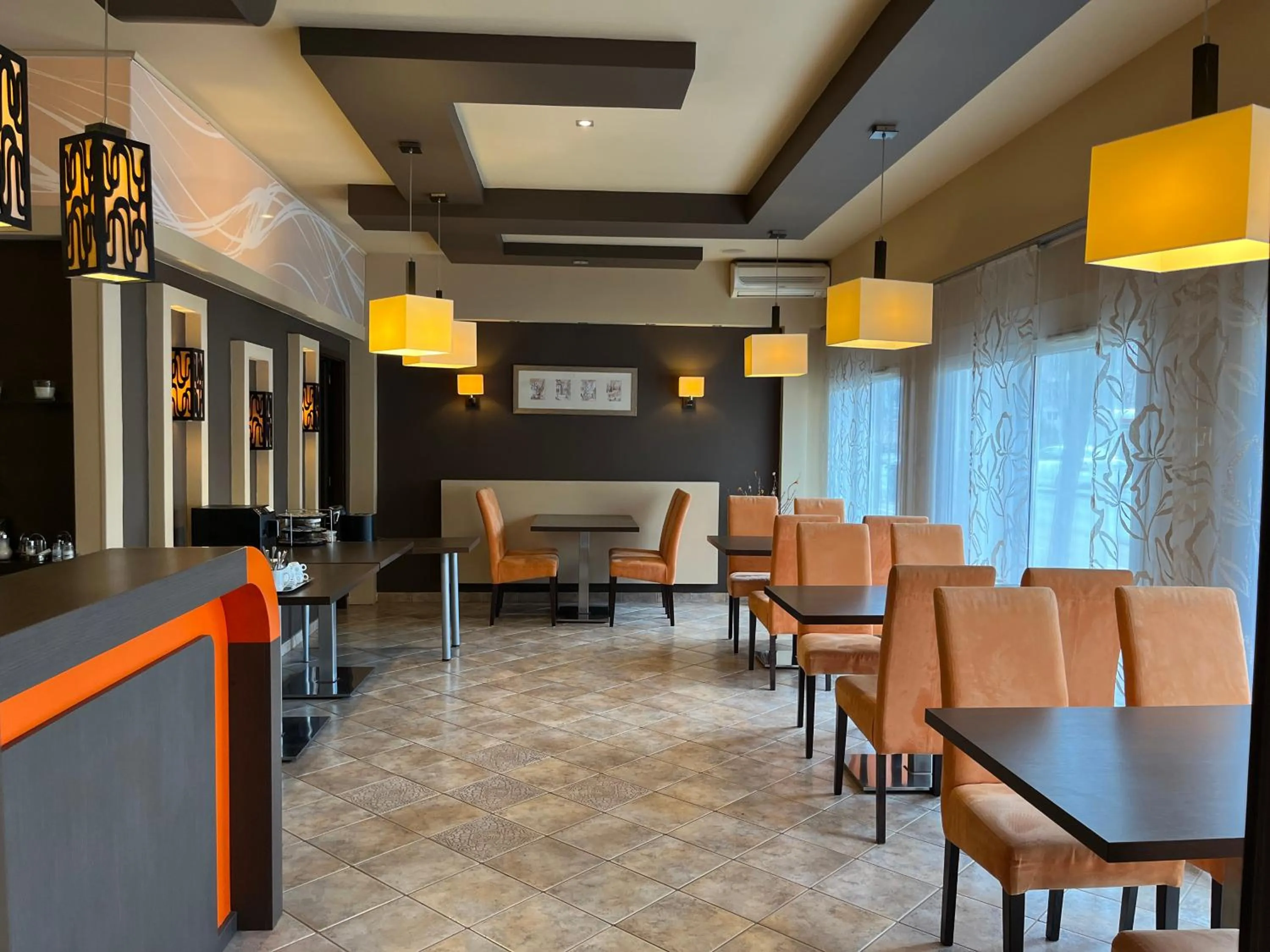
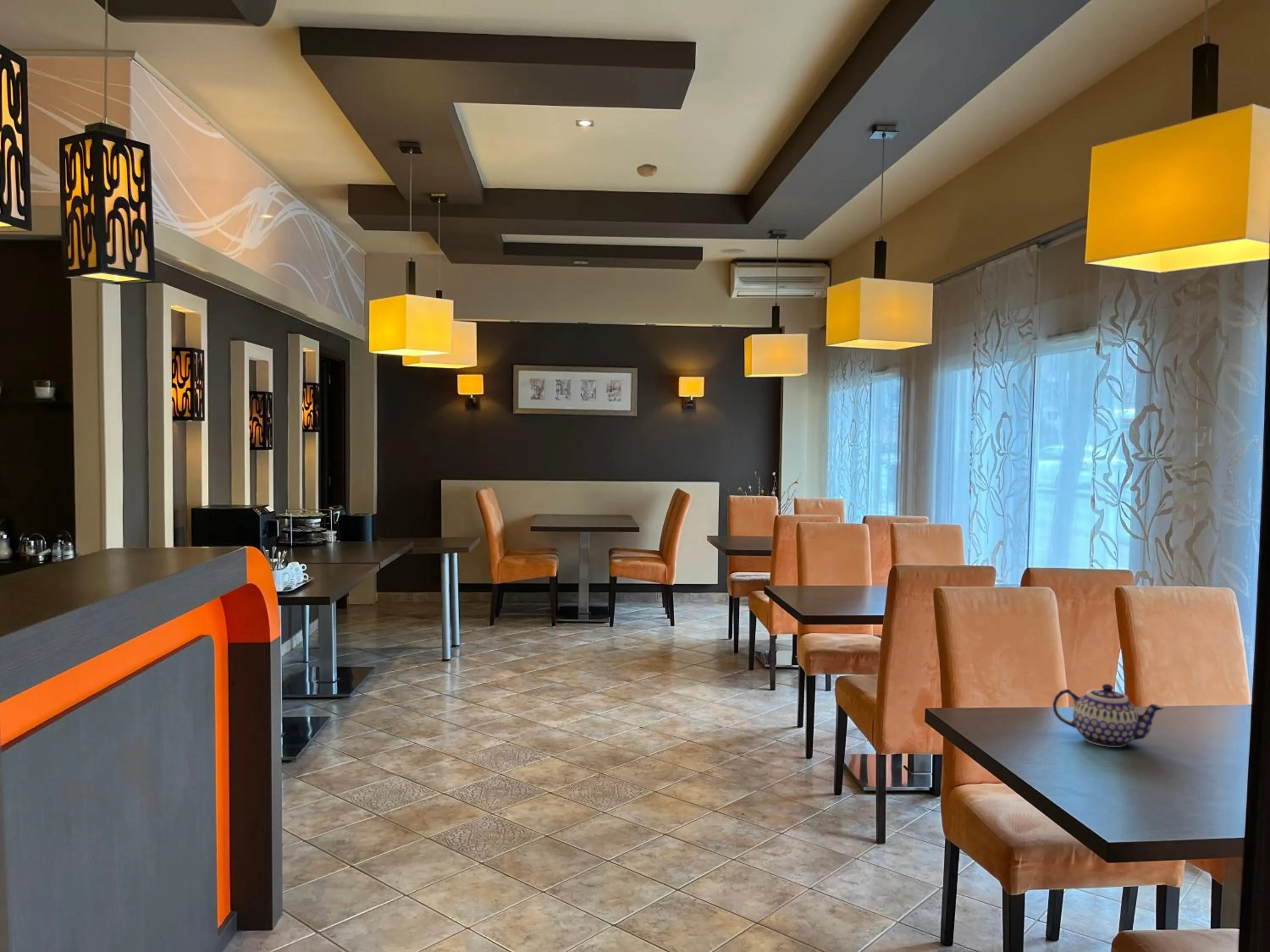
+ smoke detector (647, 170)
+ teapot (1106, 713)
